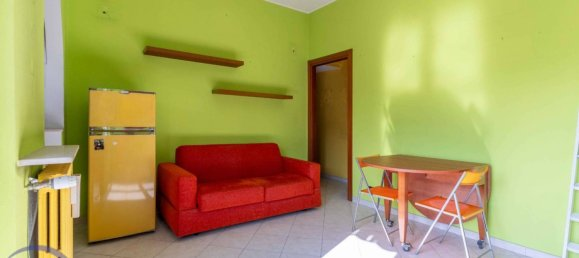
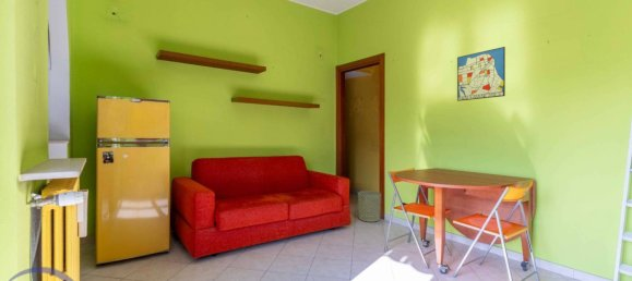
+ waste bin (369, 206)
+ wall art (479, 75)
